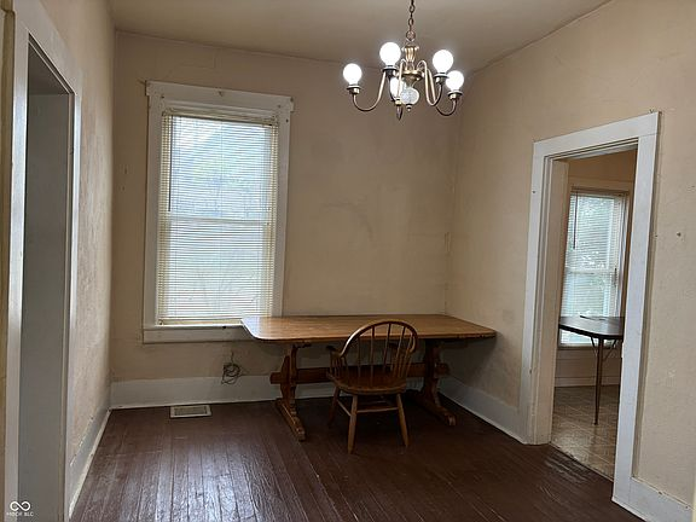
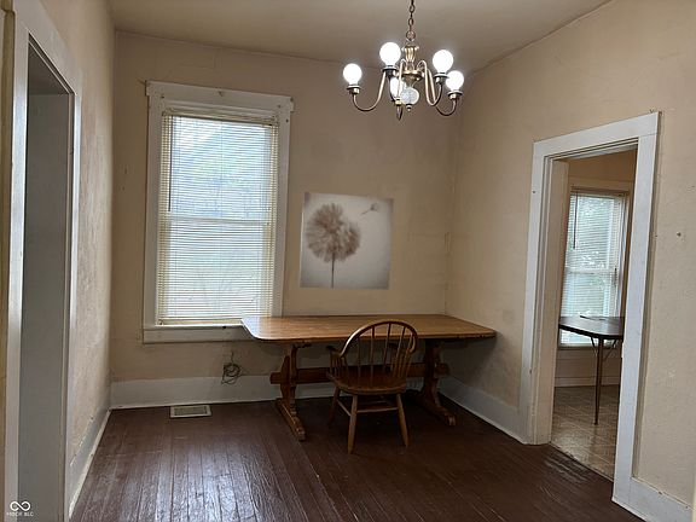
+ wall art (347, 242)
